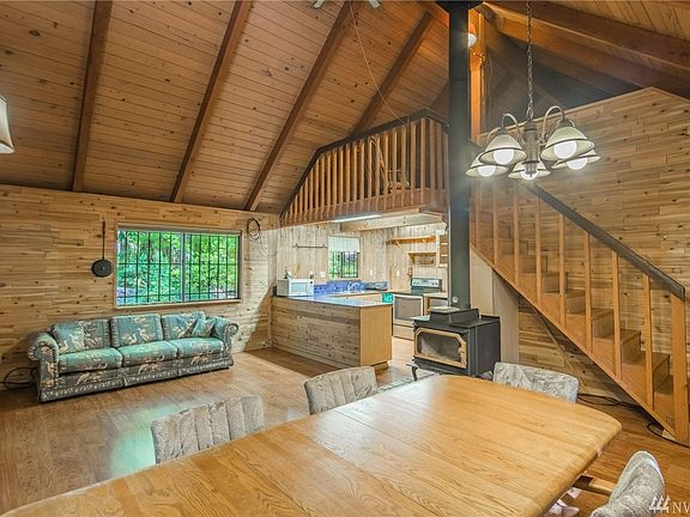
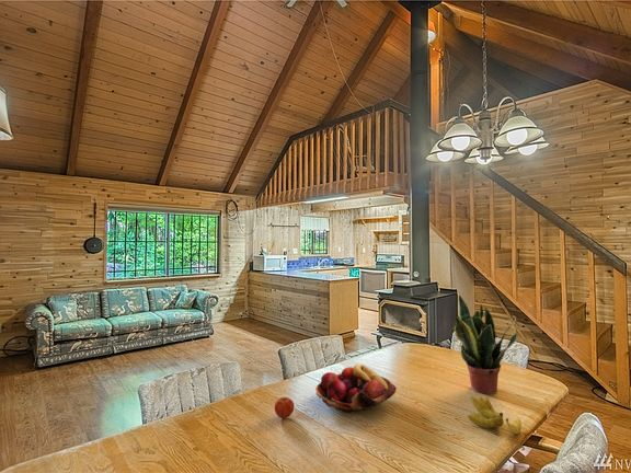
+ apple (284, 407)
+ potted plant (482, 343)
+ fruit basket (356, 385)
+ banana (494, 416)
